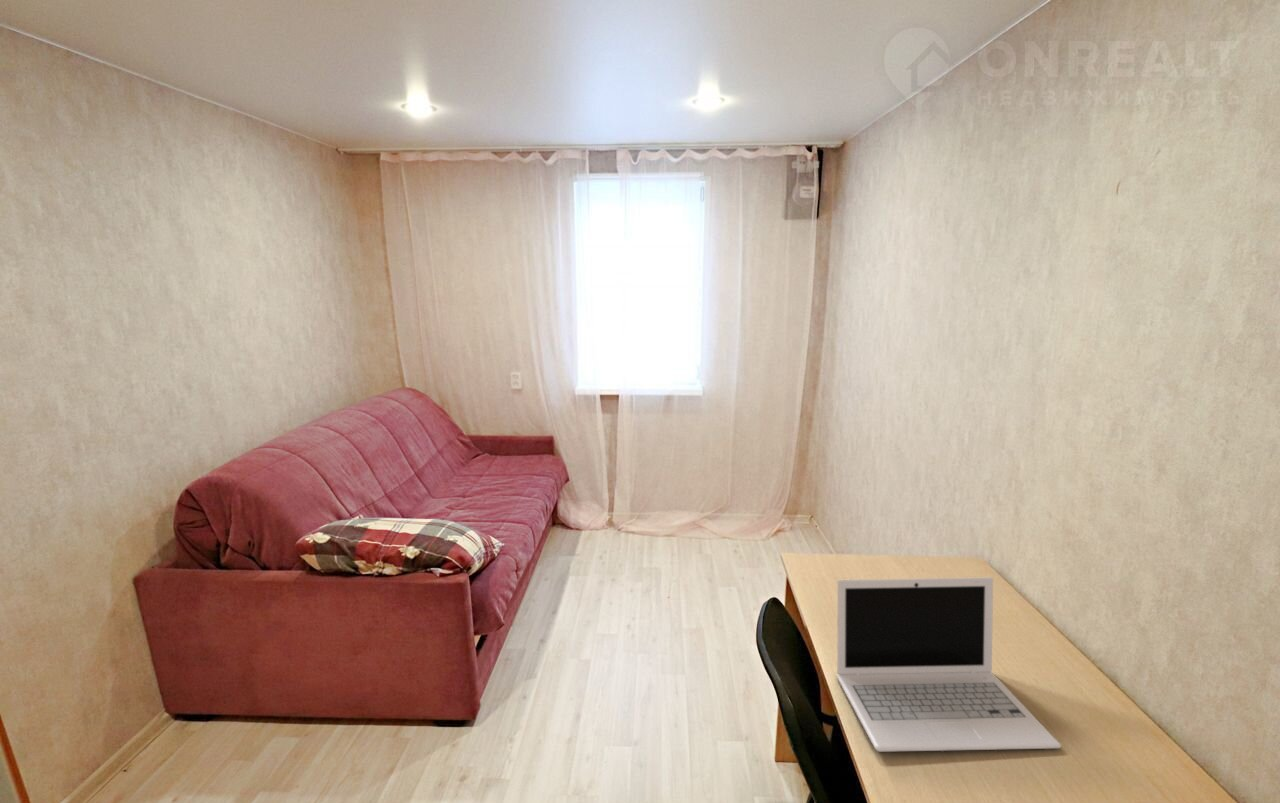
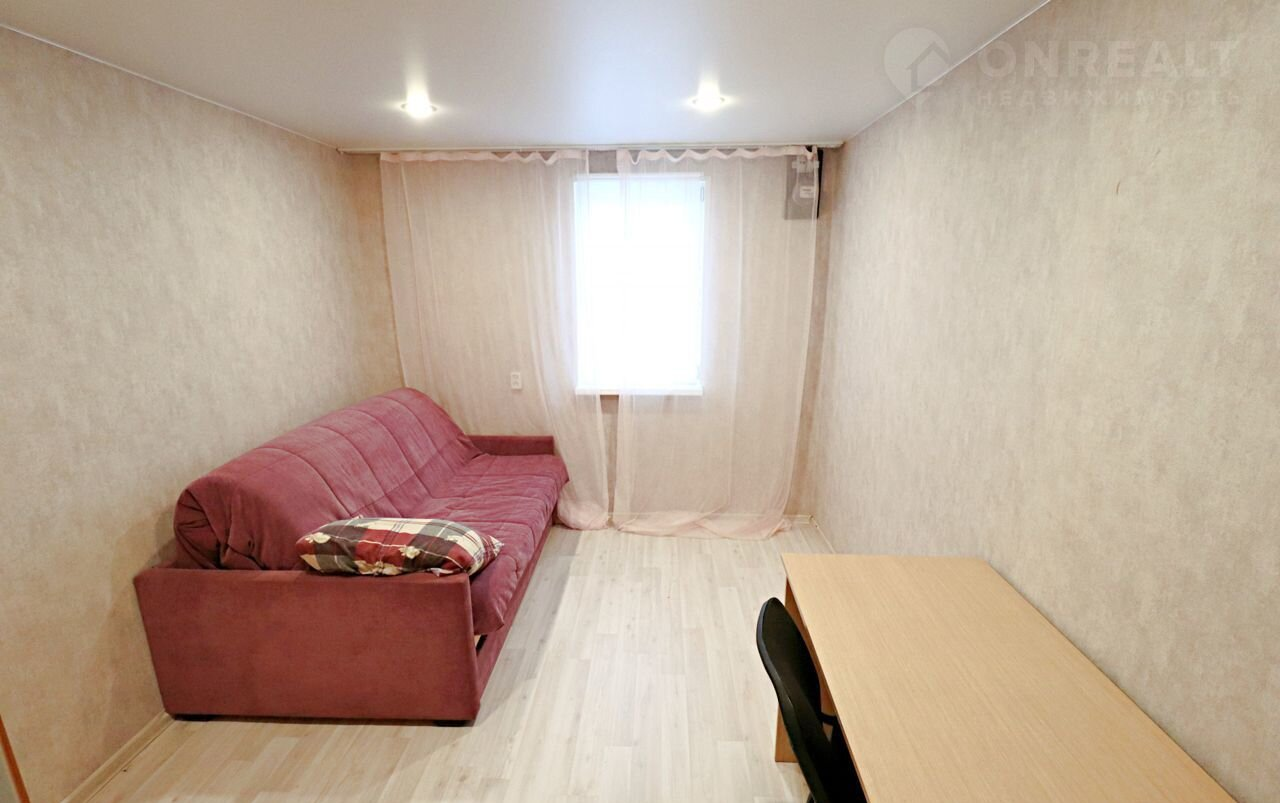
- laptop (940, 657)
